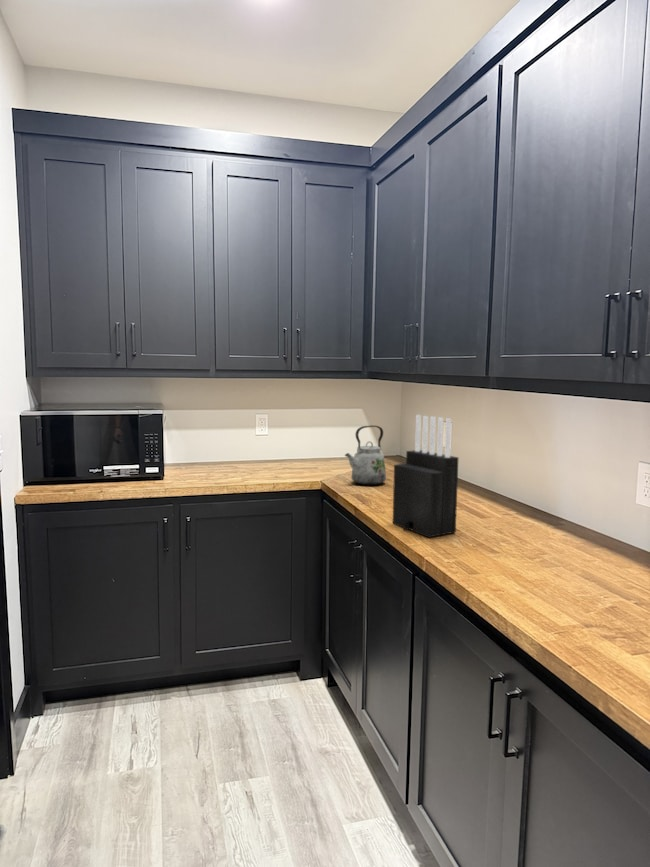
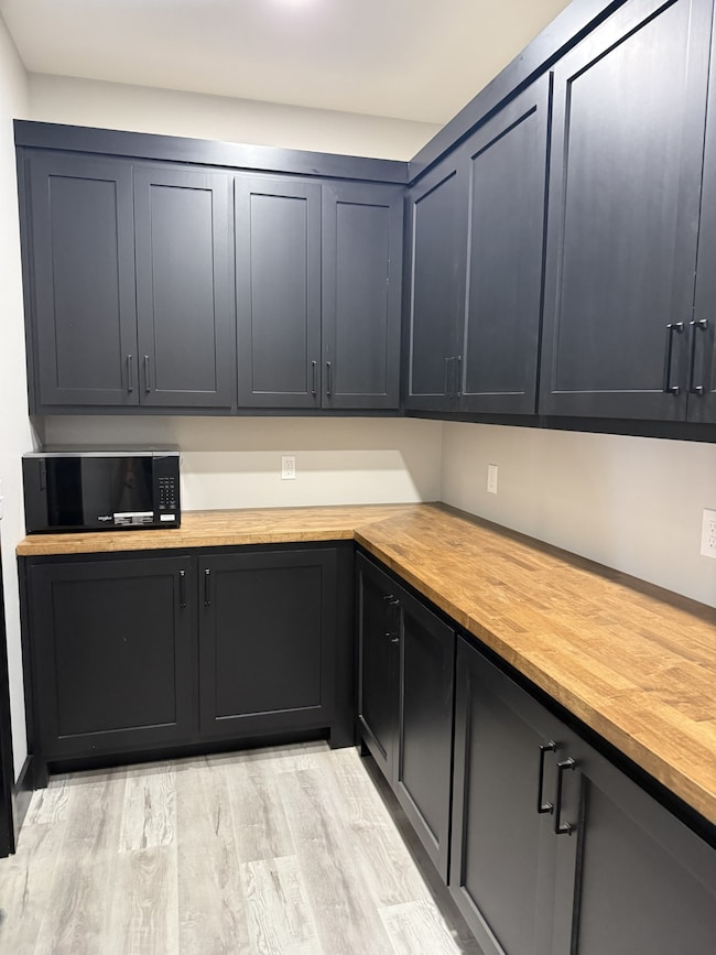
- knife block (422, 473)
- kettle (364, 455)
